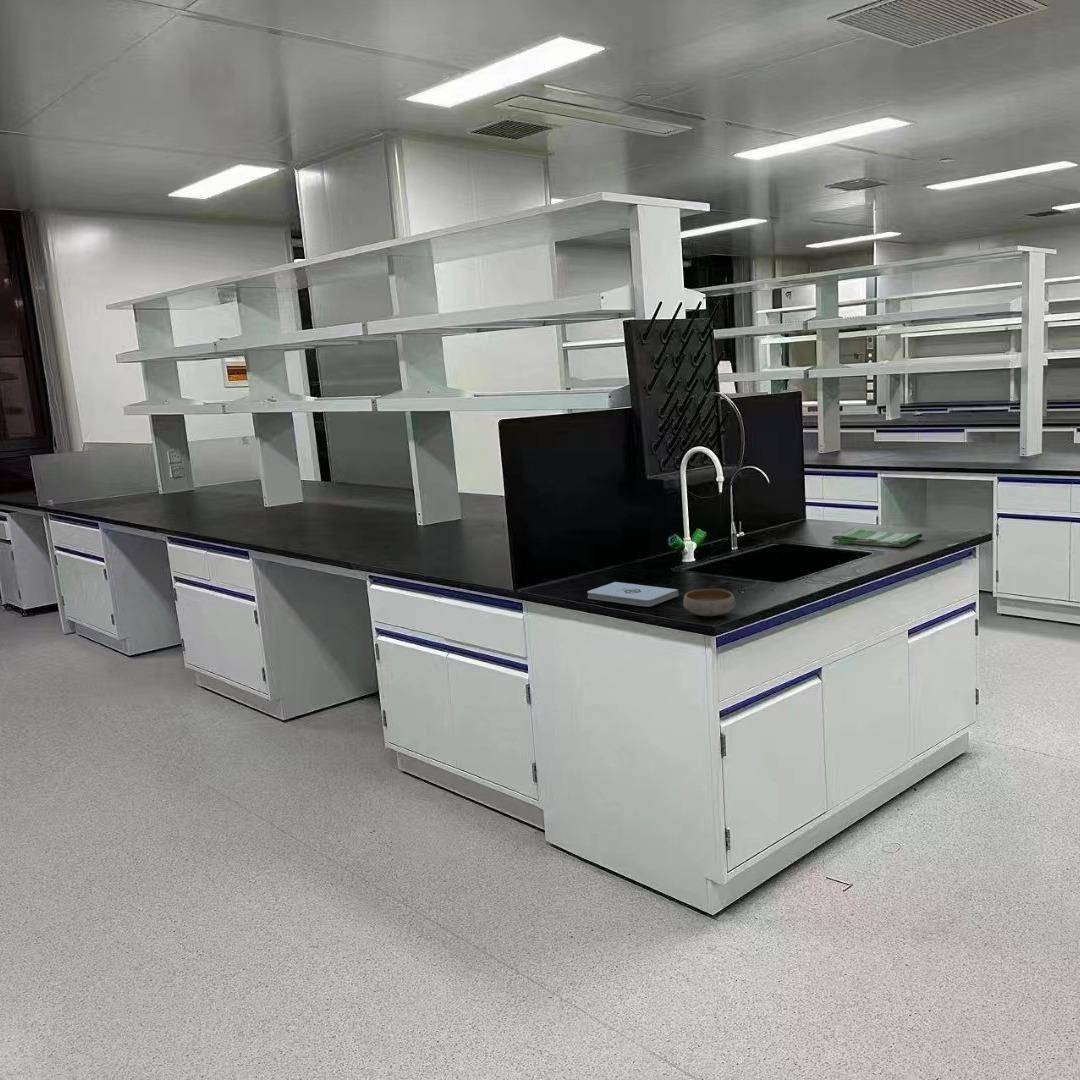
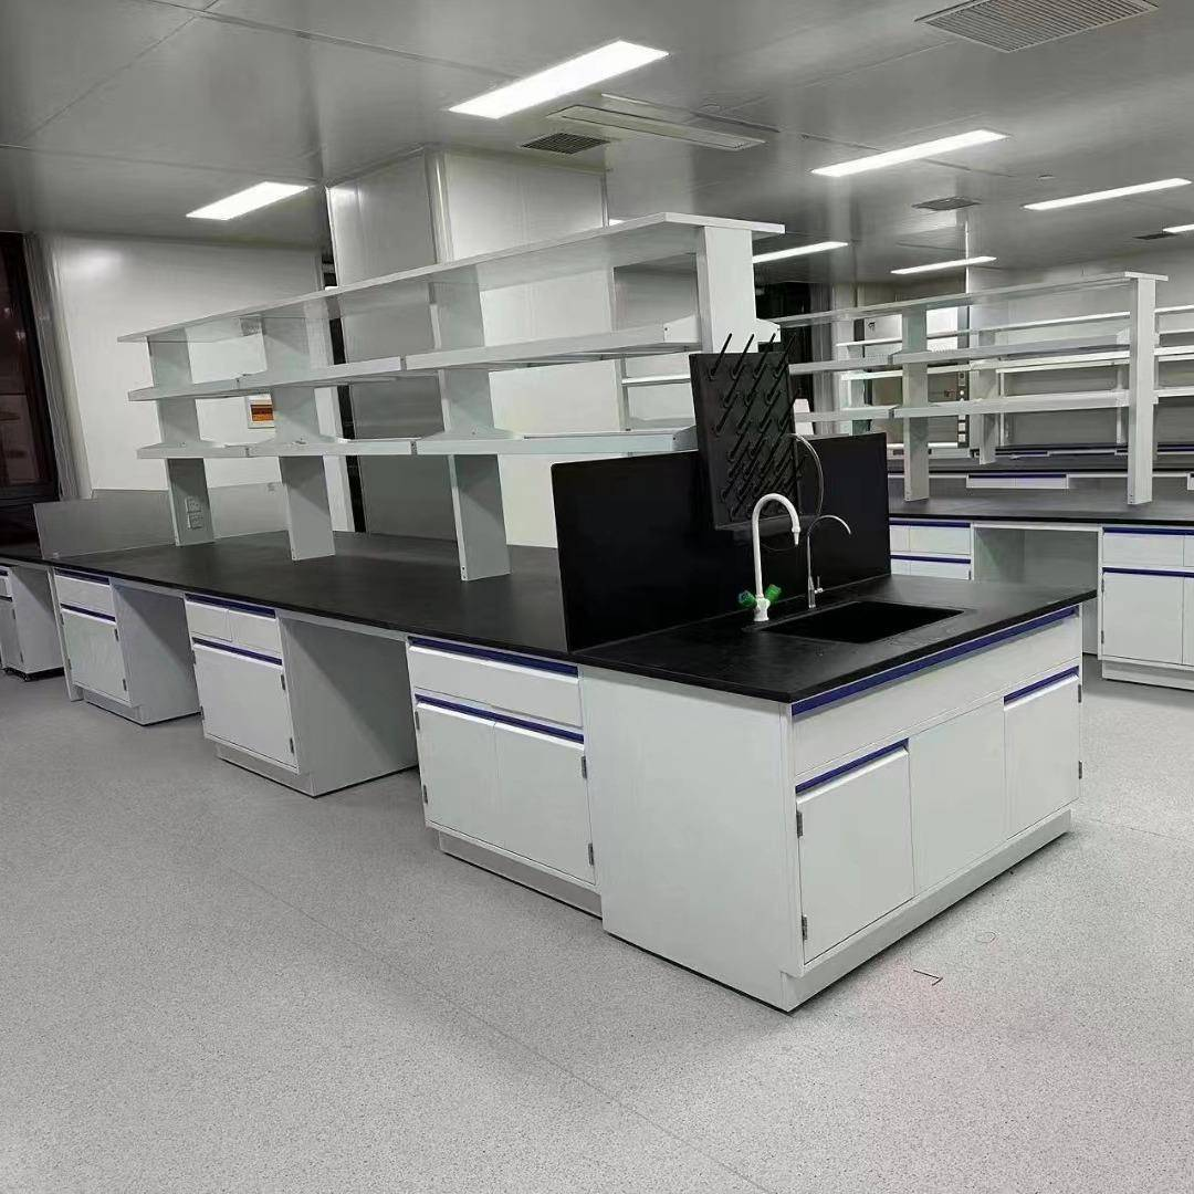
- notepad (631, 593)
- dish towel (876, 536)
- bowl (708, 603)
